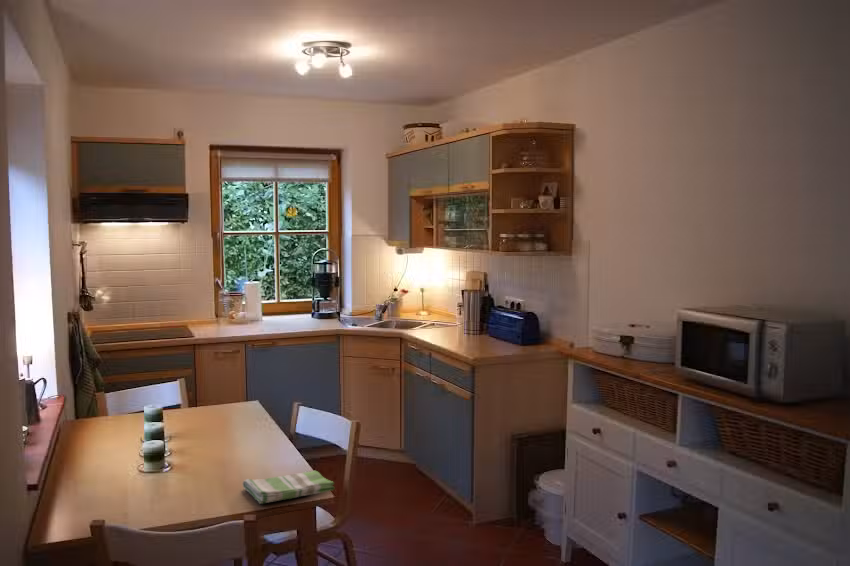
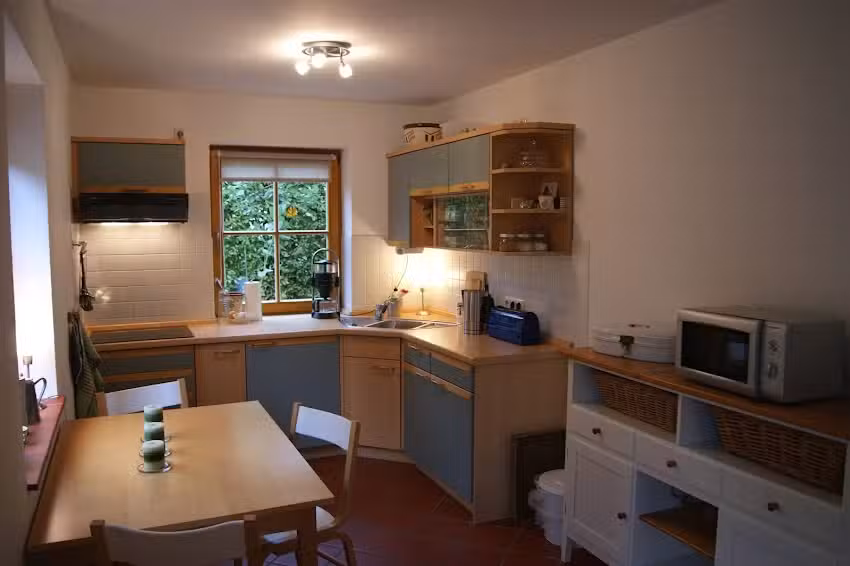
- dish towel (288, 483)
